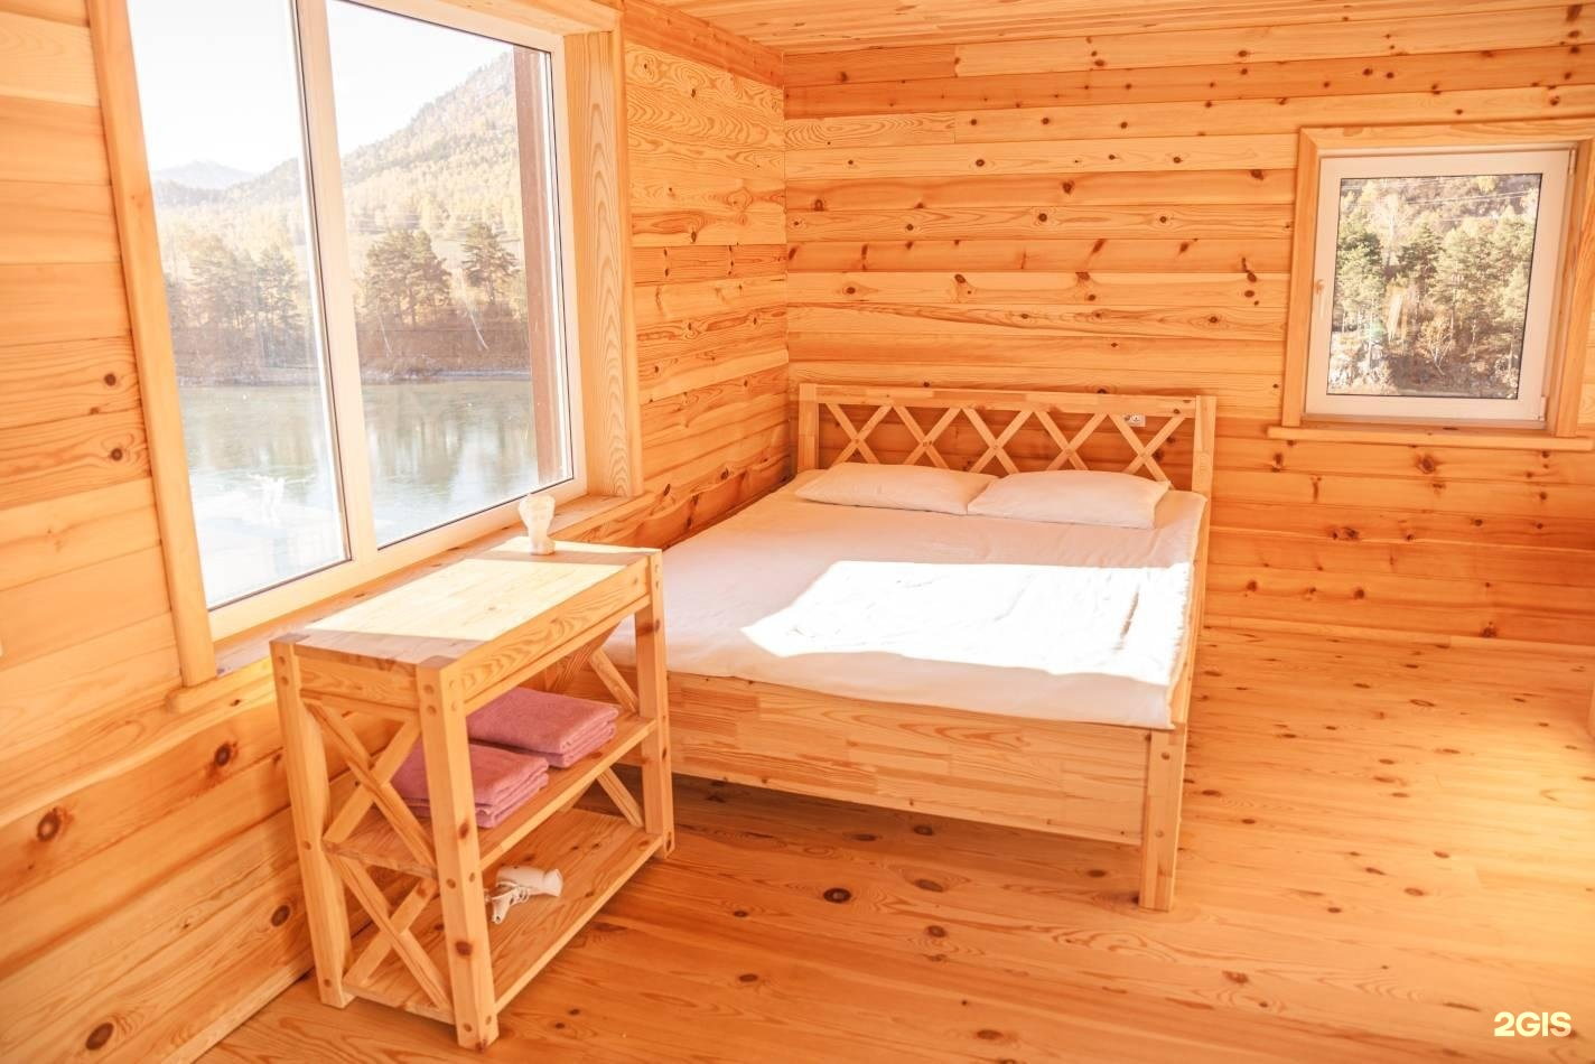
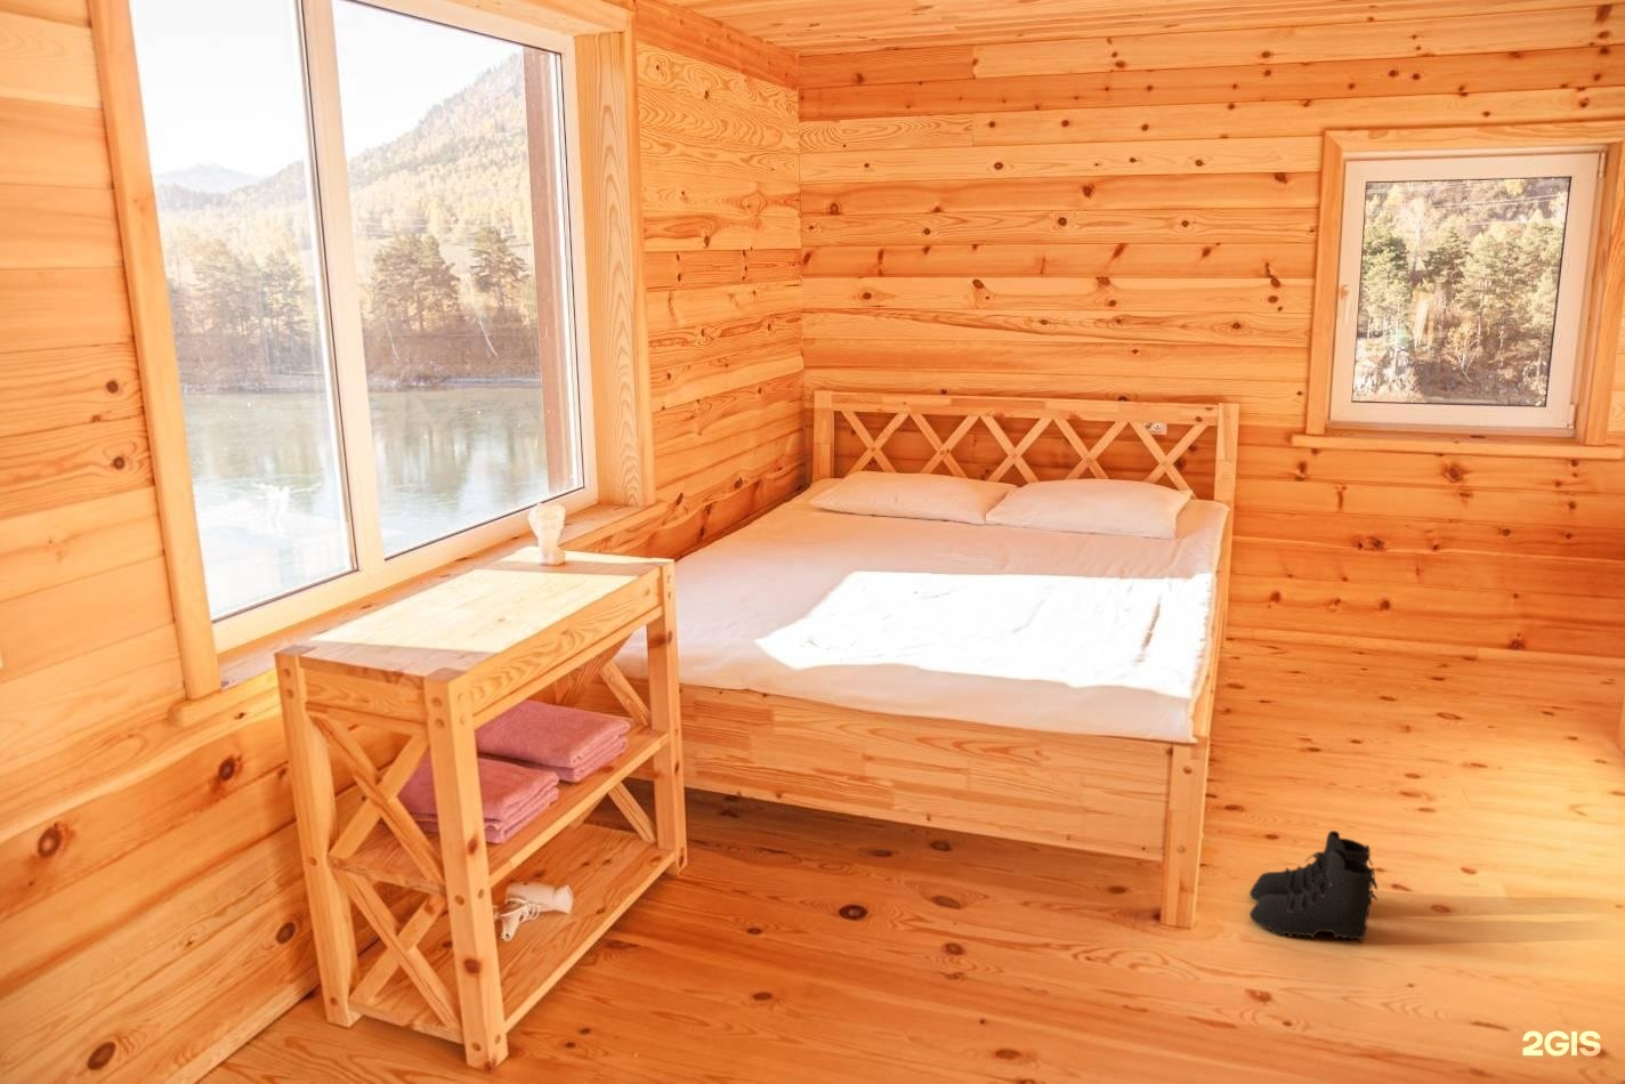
+ boots (1312, 877)
